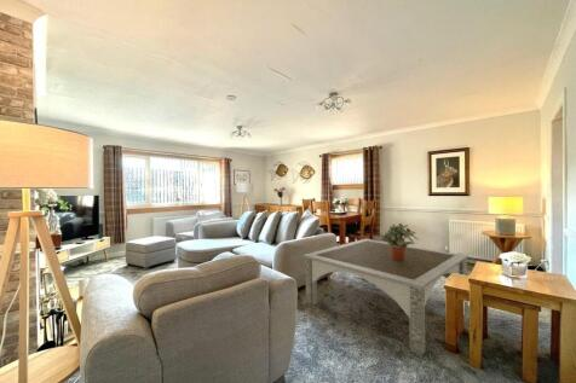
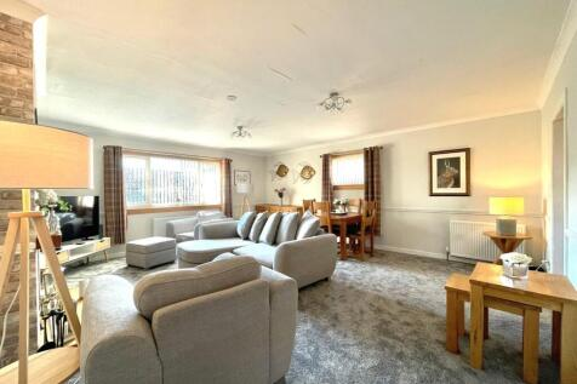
- potted plant (398, 240)
- coffee table (385, 279)
